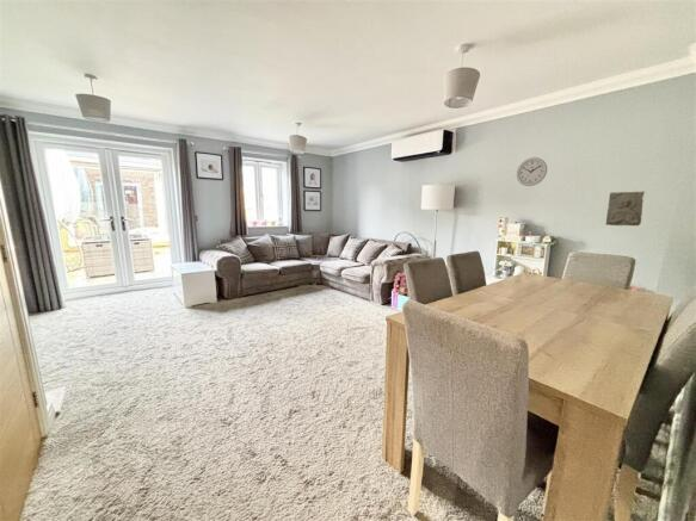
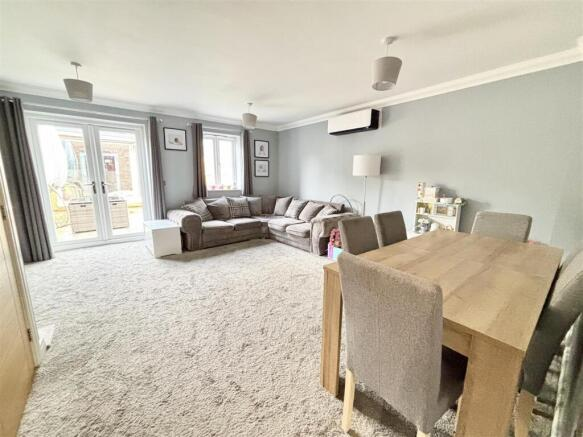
- stone relief (624, 209)
- wall clock (530, 172)
